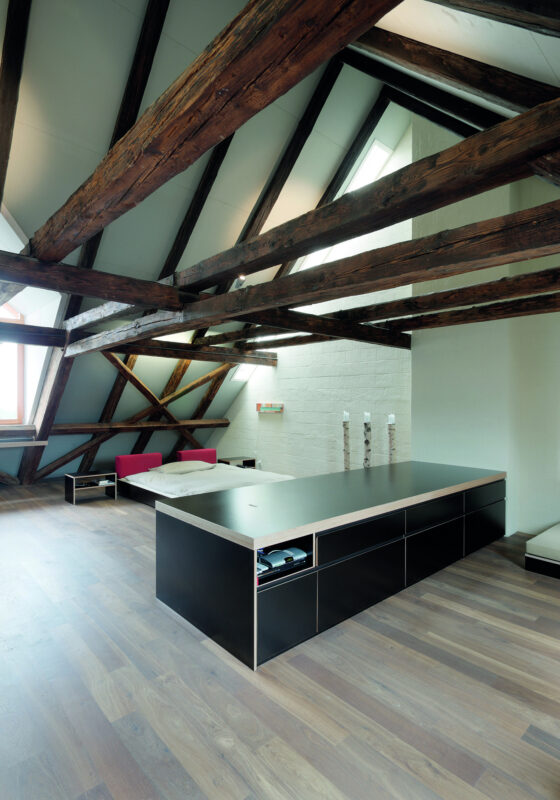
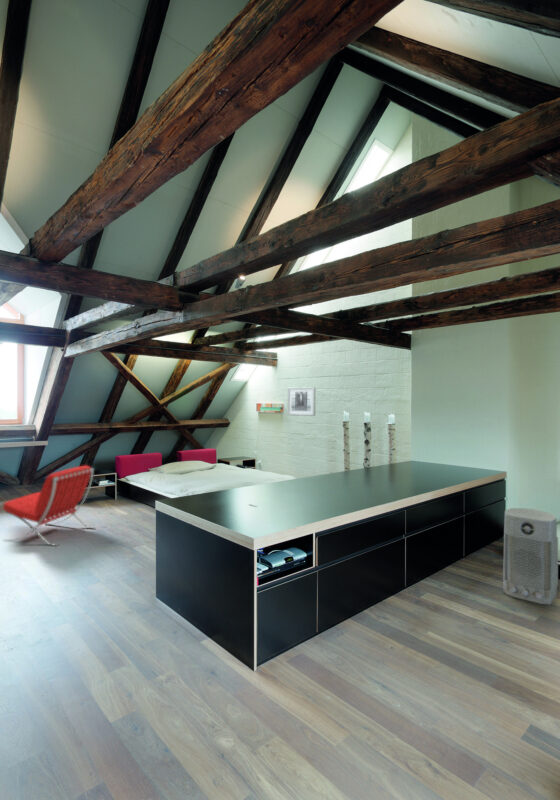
+ lounge chair (51, 500)
+ wall art (300, 401)
+ air purifier (529, 552)
